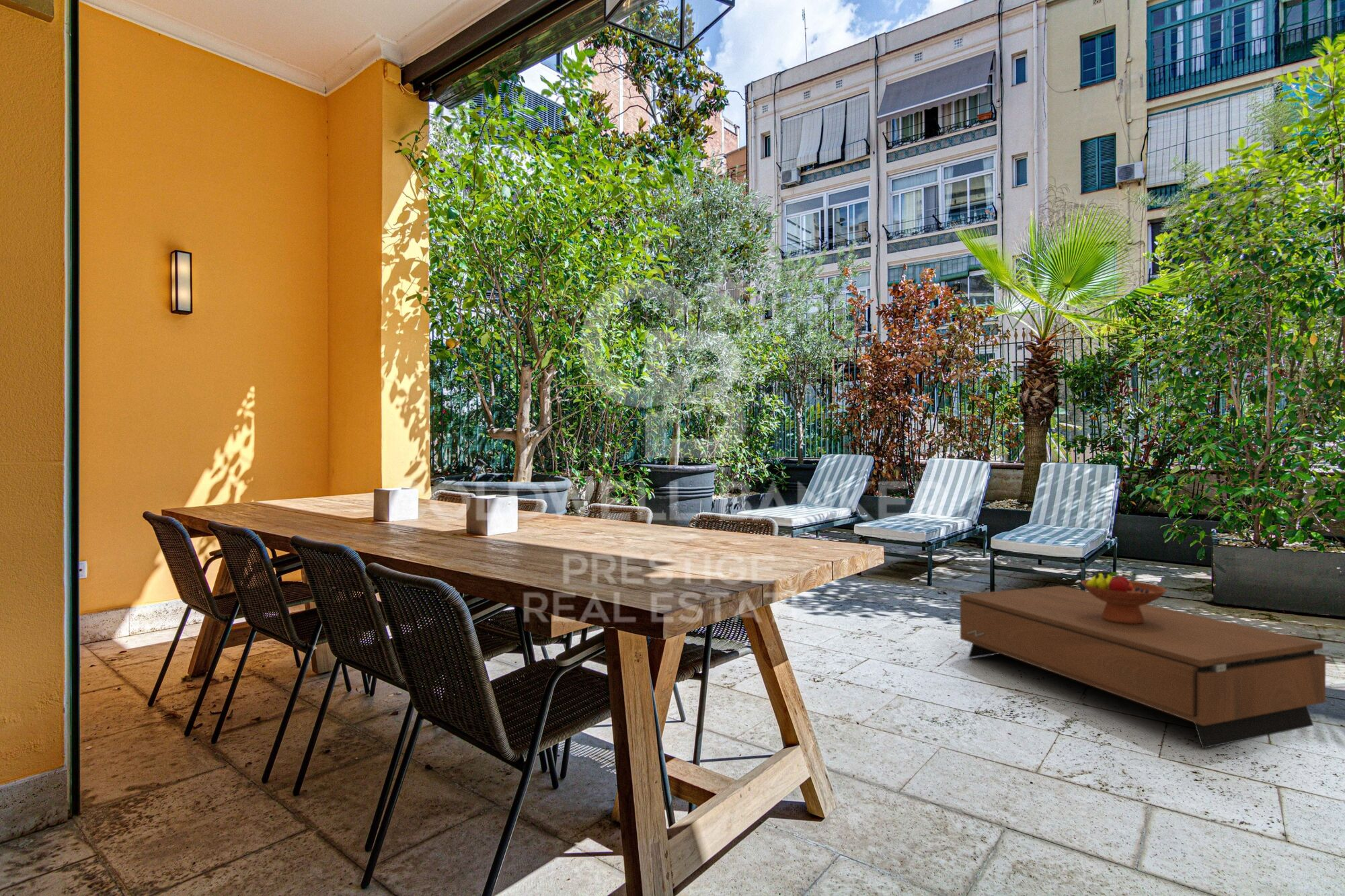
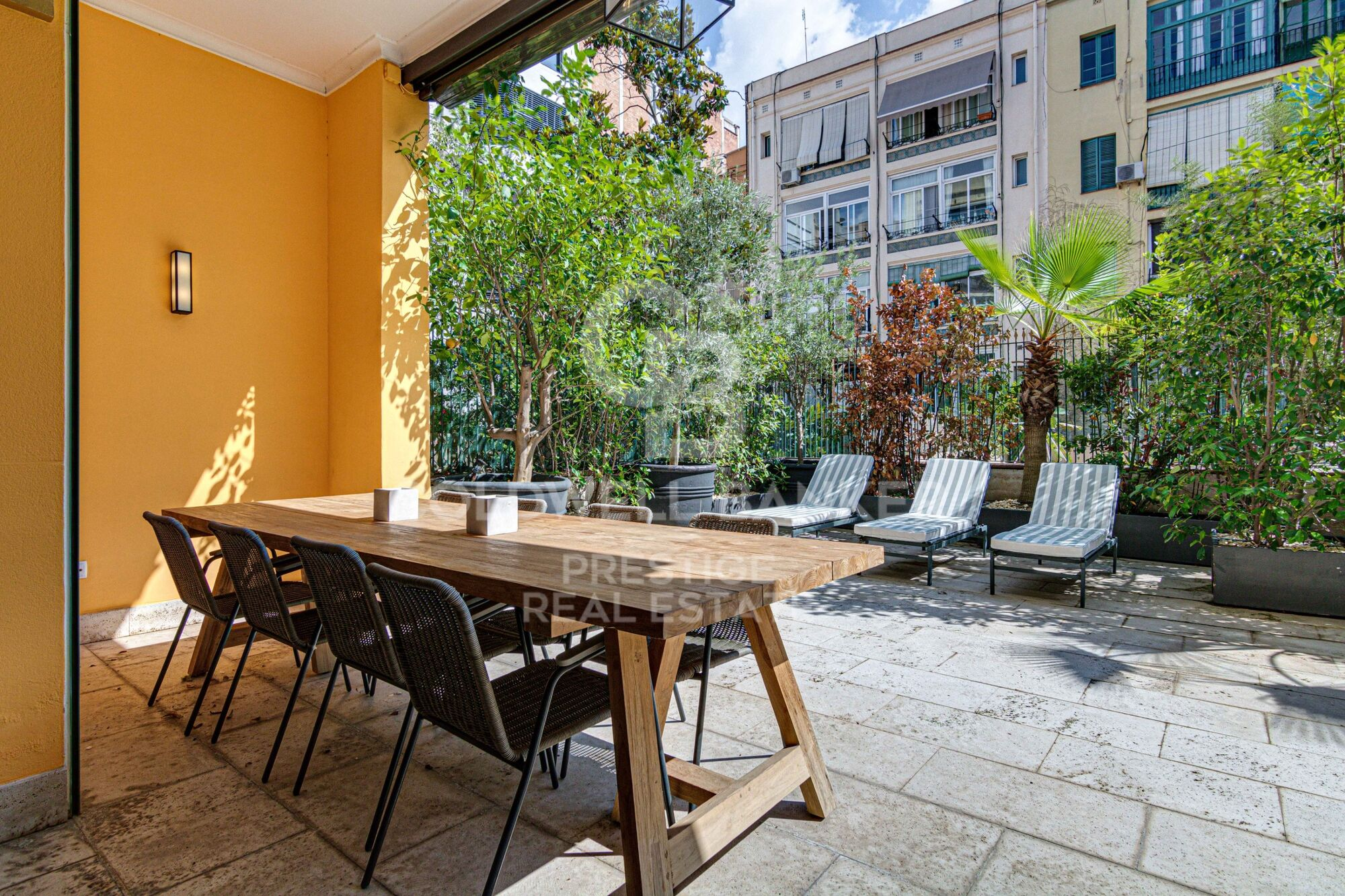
- coffee table (1116, 651)
- fruit bowl (1122, 596)
